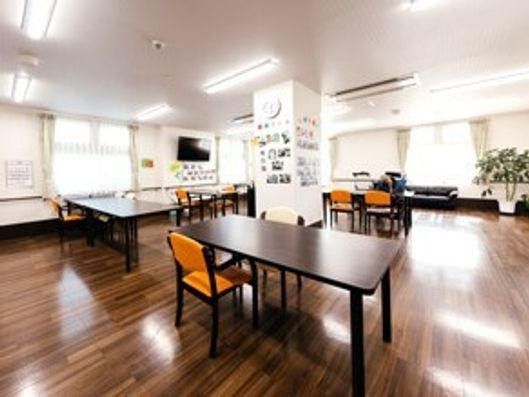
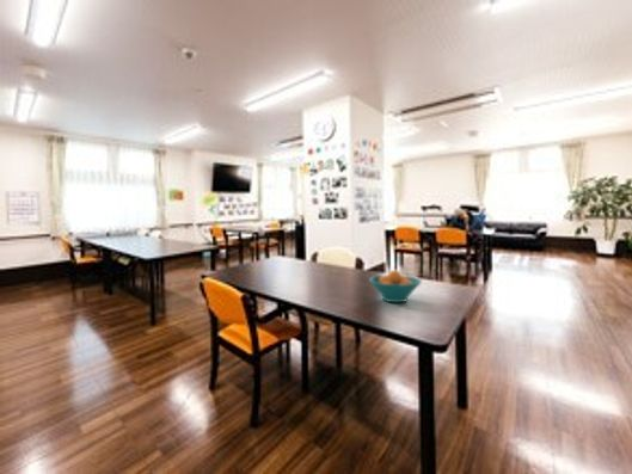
+ fruit bowl (394, 284)
